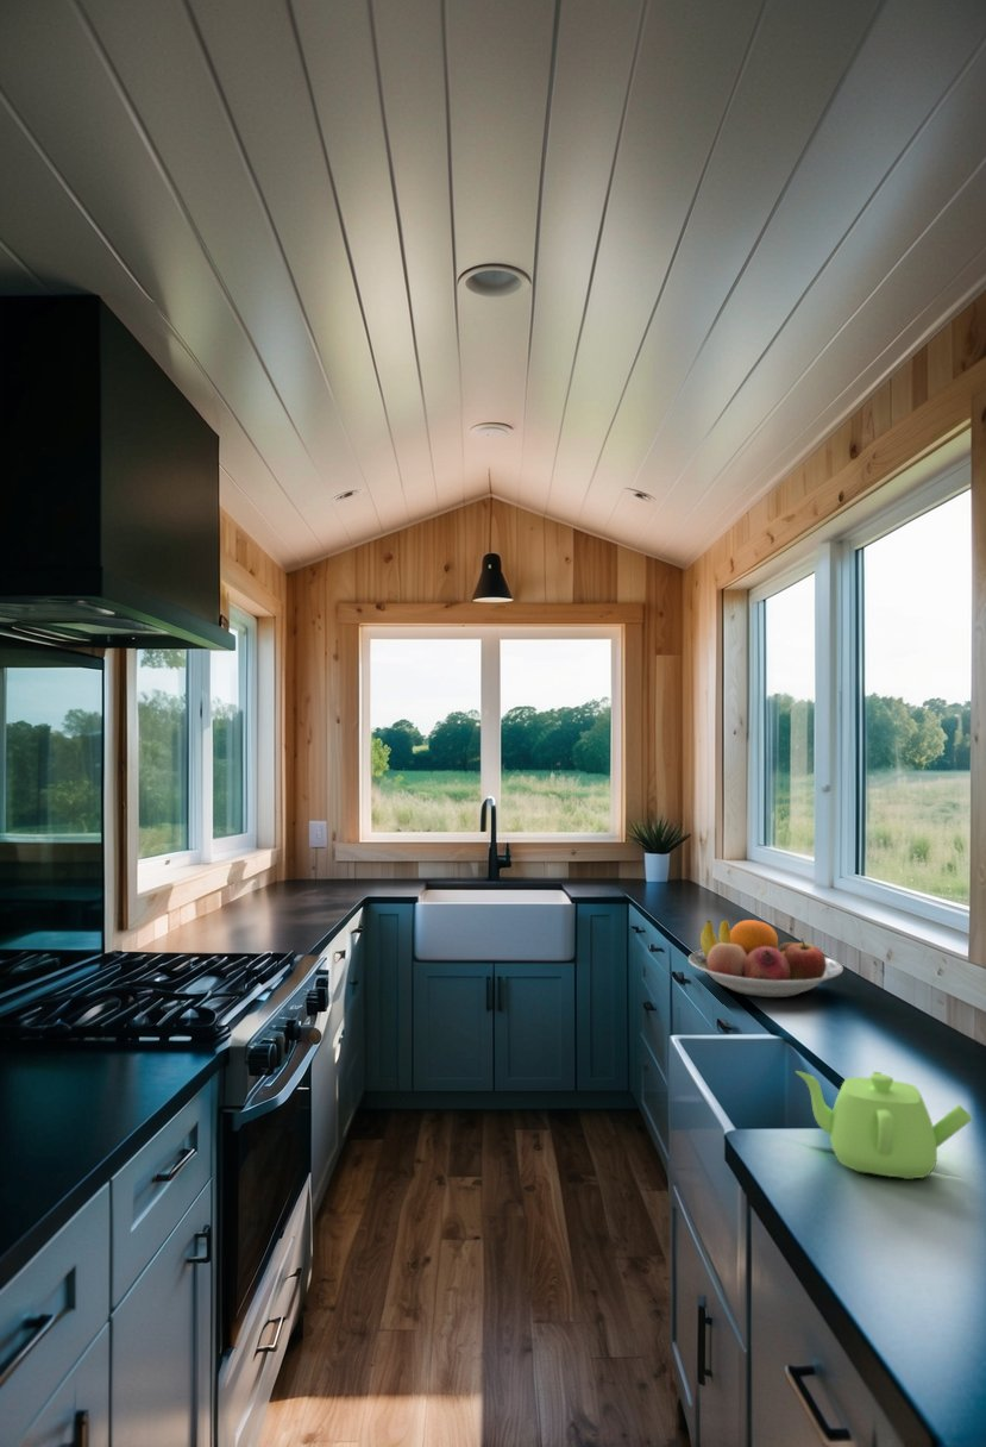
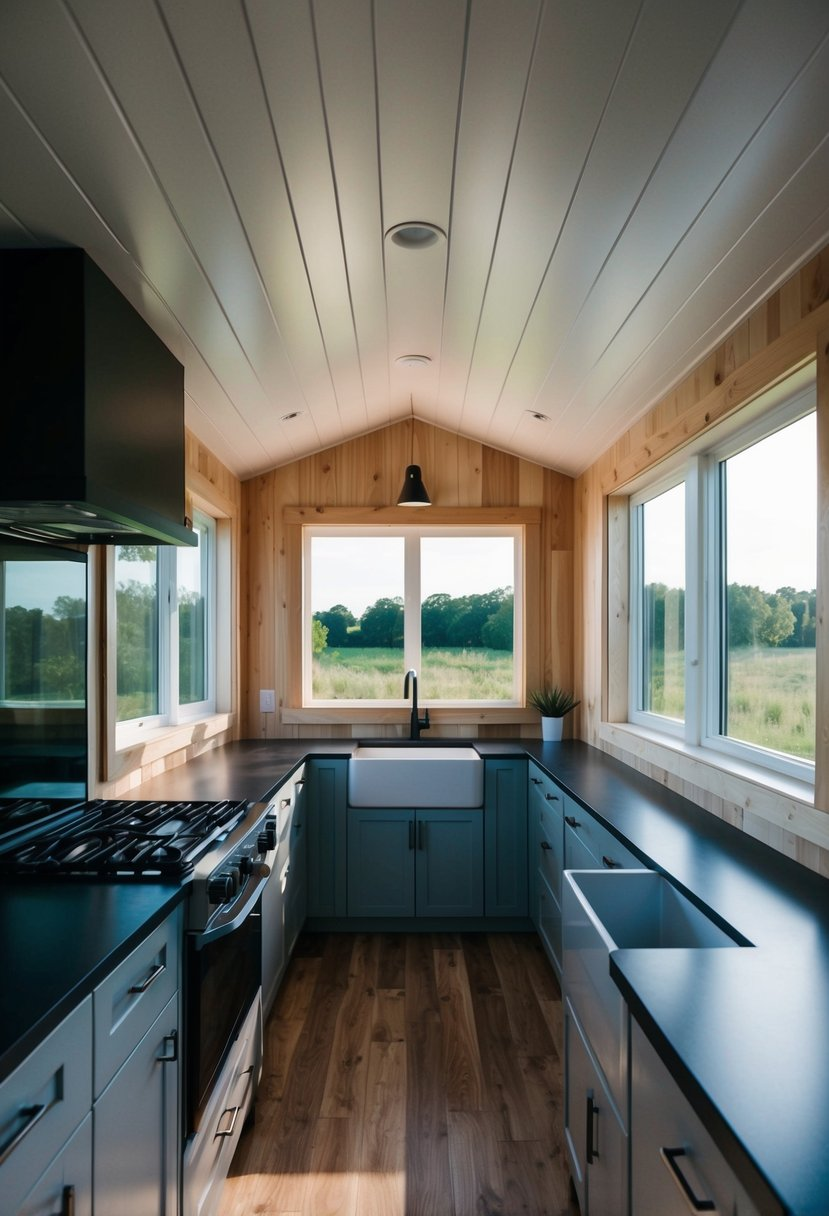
- fruit bowl (764, 956)
- teakettle (881, 1119)
